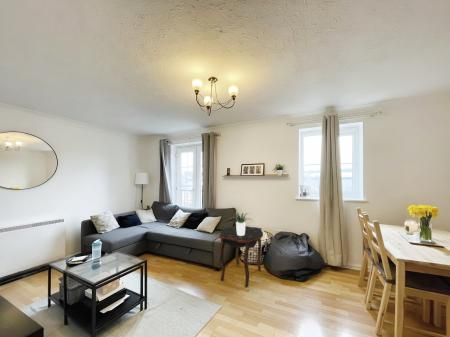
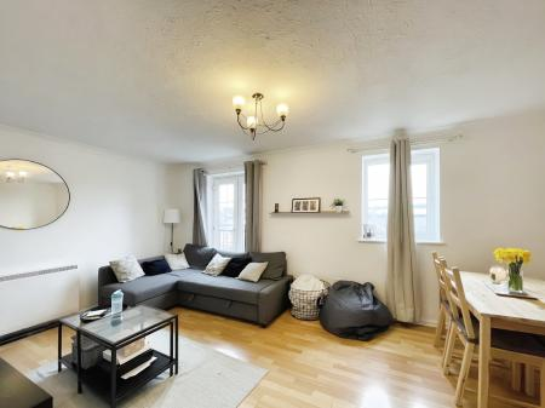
- potted plant (240, 223)
- side table (244, 253)
